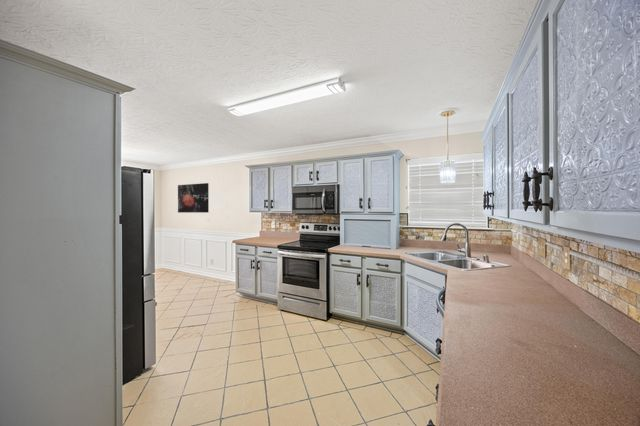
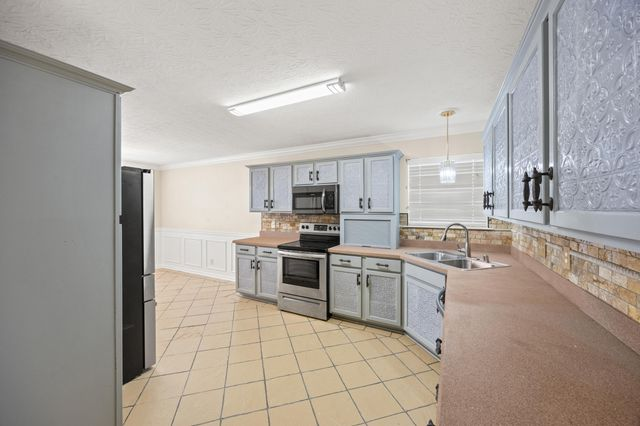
- wall art (192, 198)
